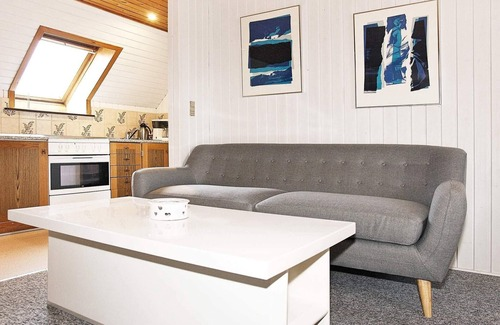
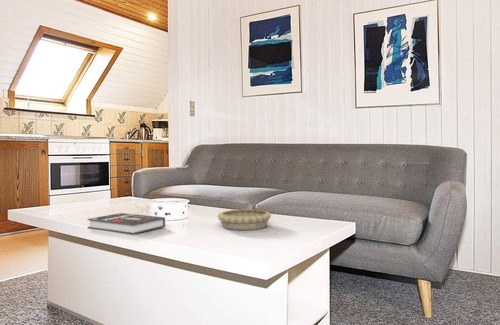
+ decorative bowl (244, 219)
+ book (126, 222)
